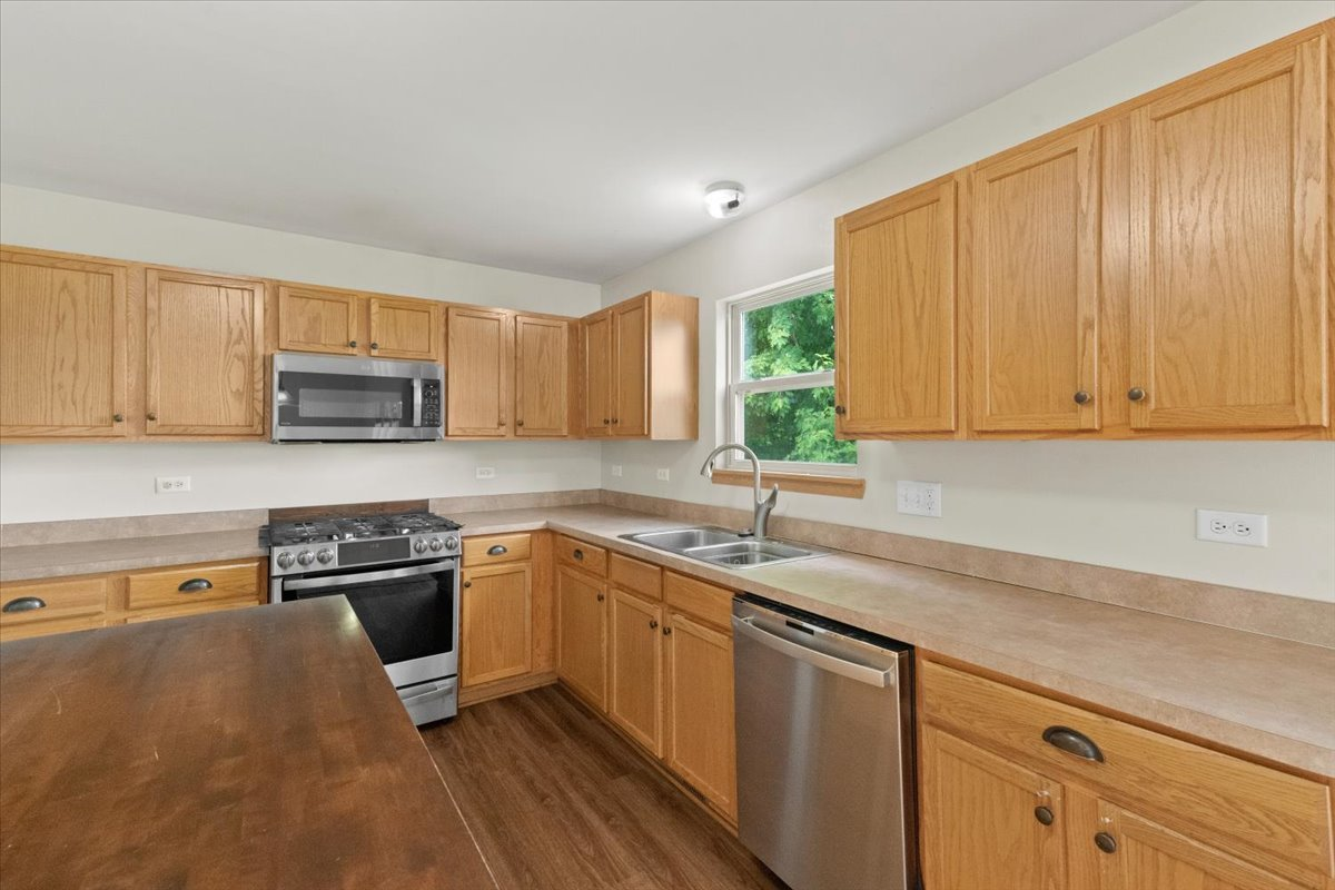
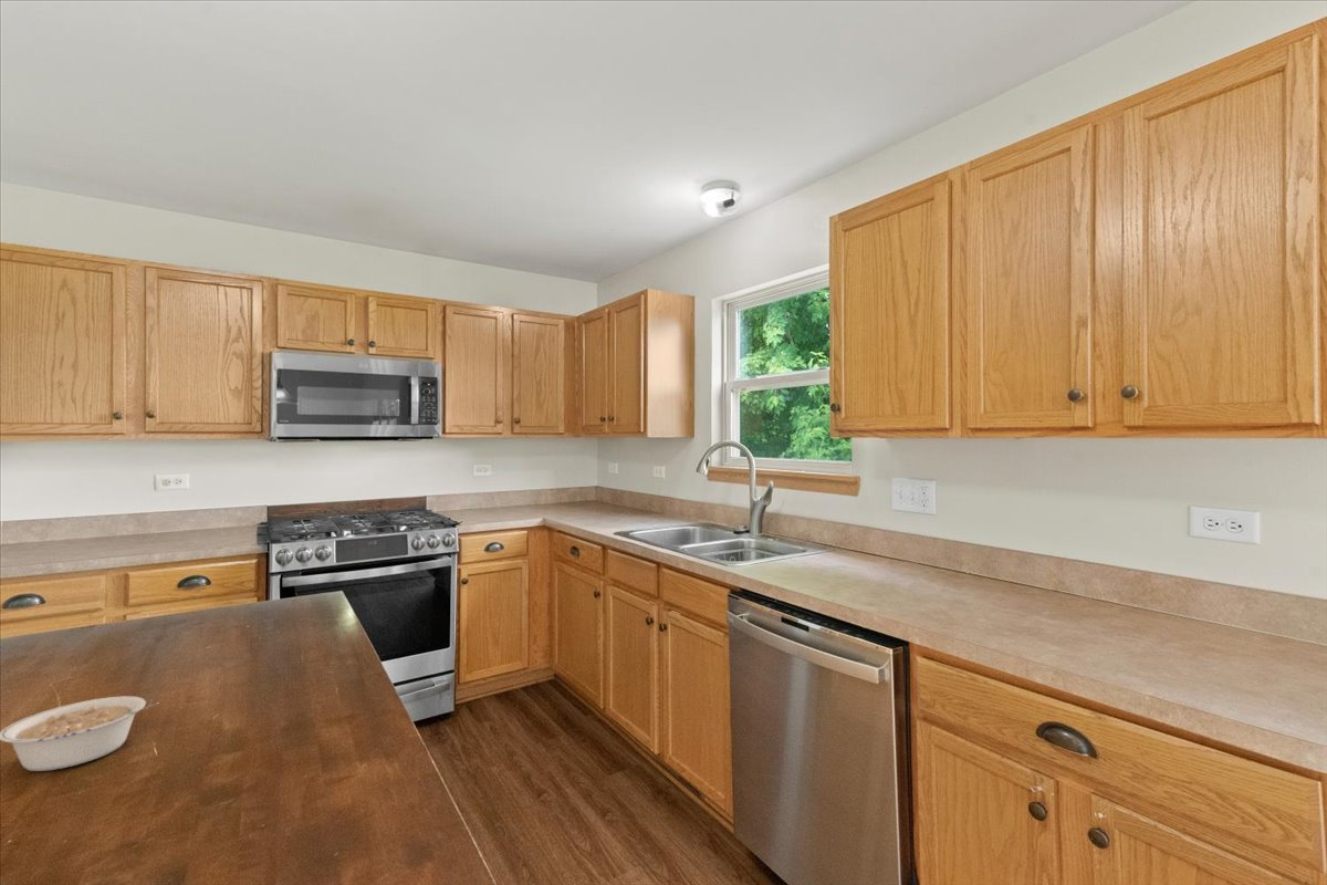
+ legume (82, 729)
